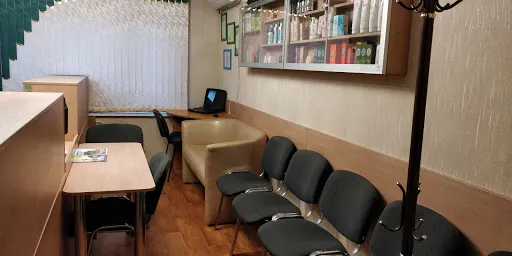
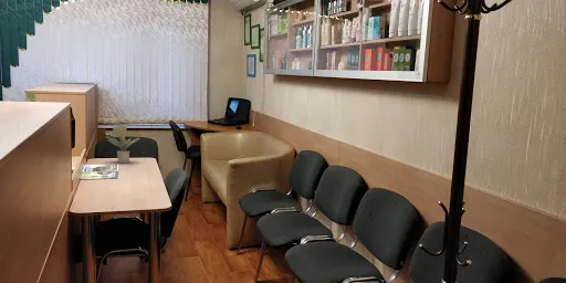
+ potted plant (124, 143)
